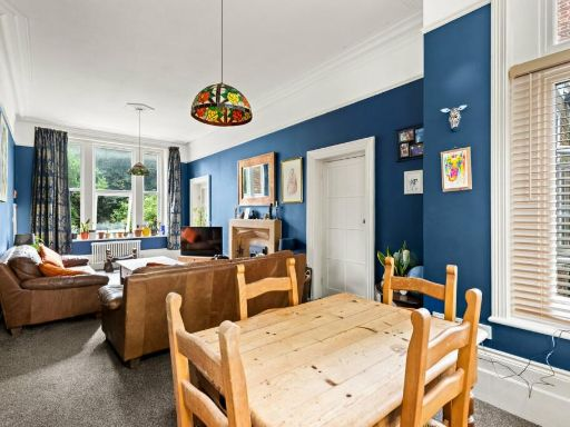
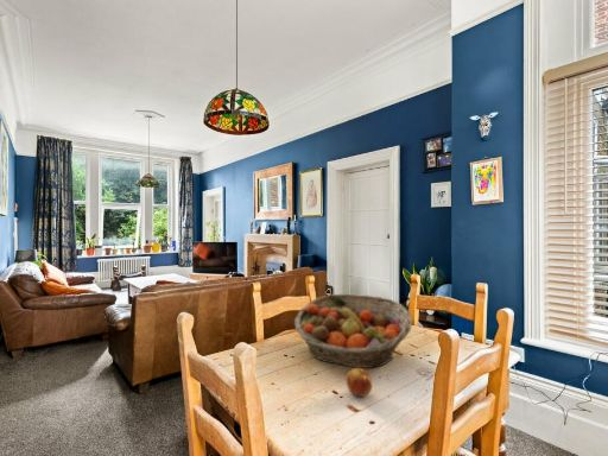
+ fruit basket (350, 327)
+ fruit (359, 381)
